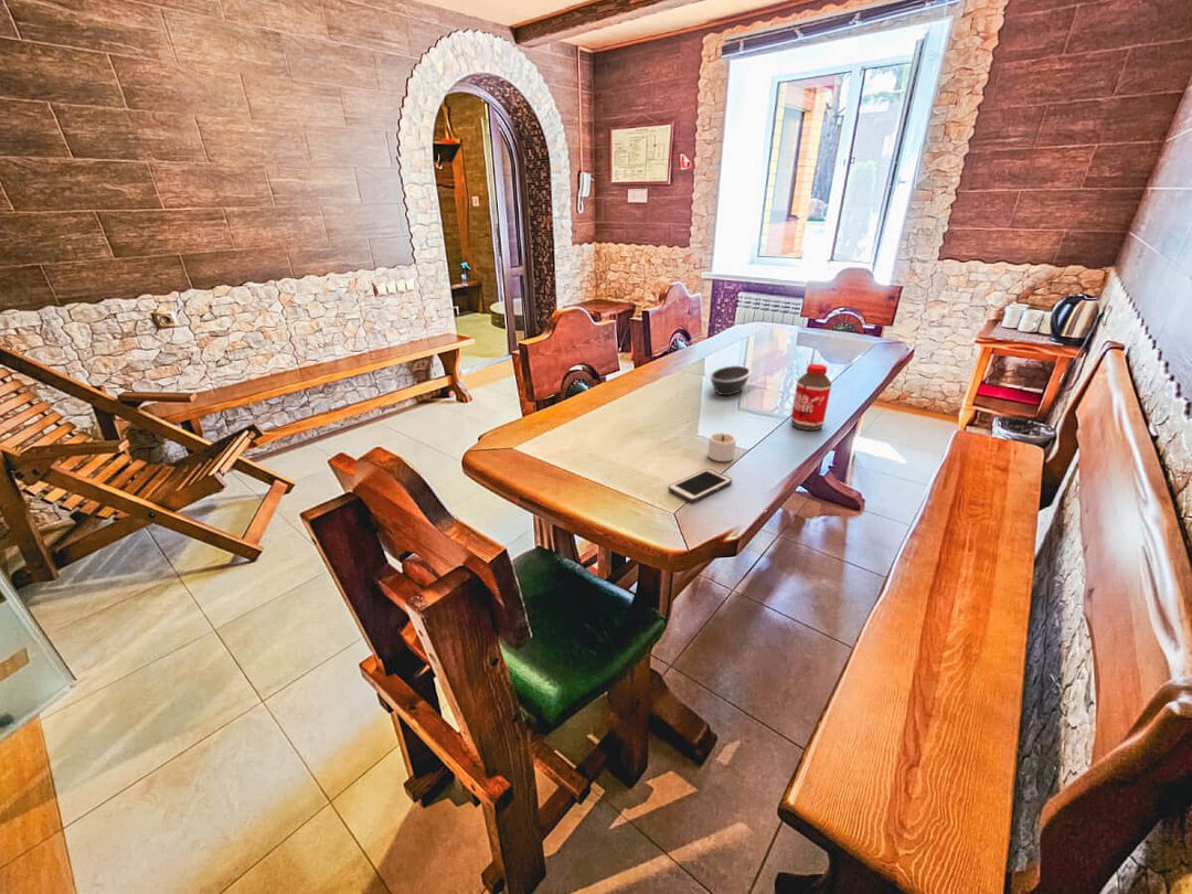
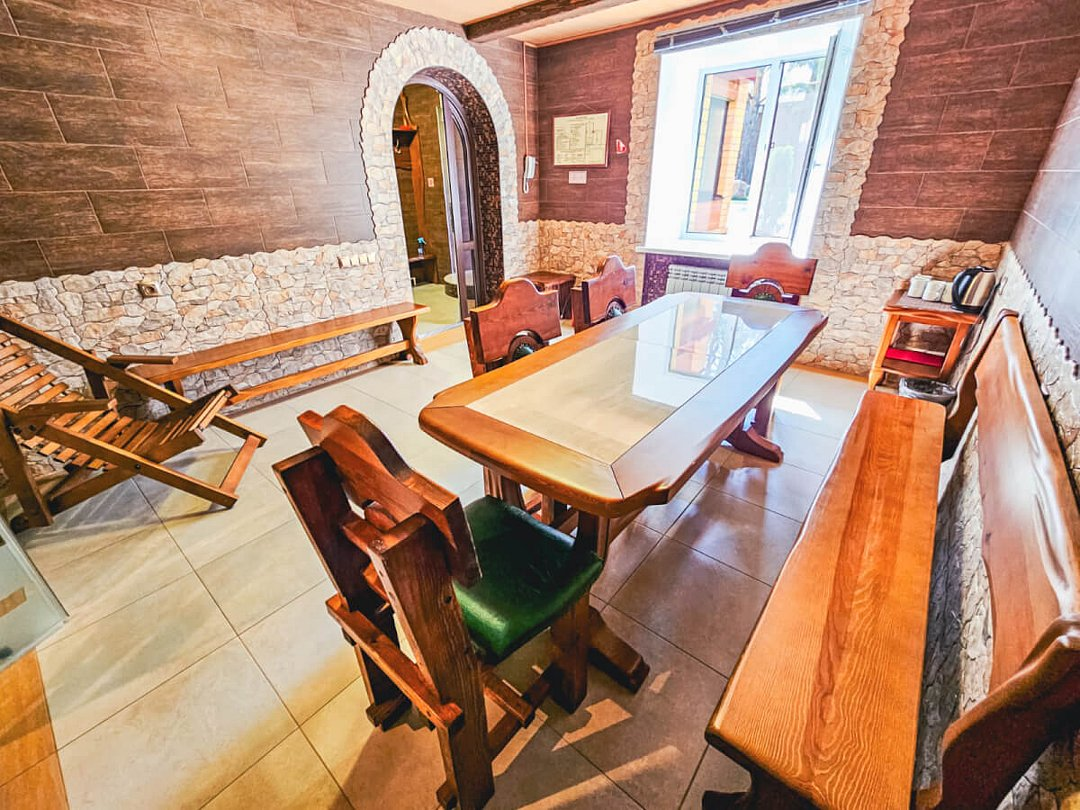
- candle (715, 444)
- cell phone (700, 485)
- bottle (811, 396)
- bowl (730, 381)
